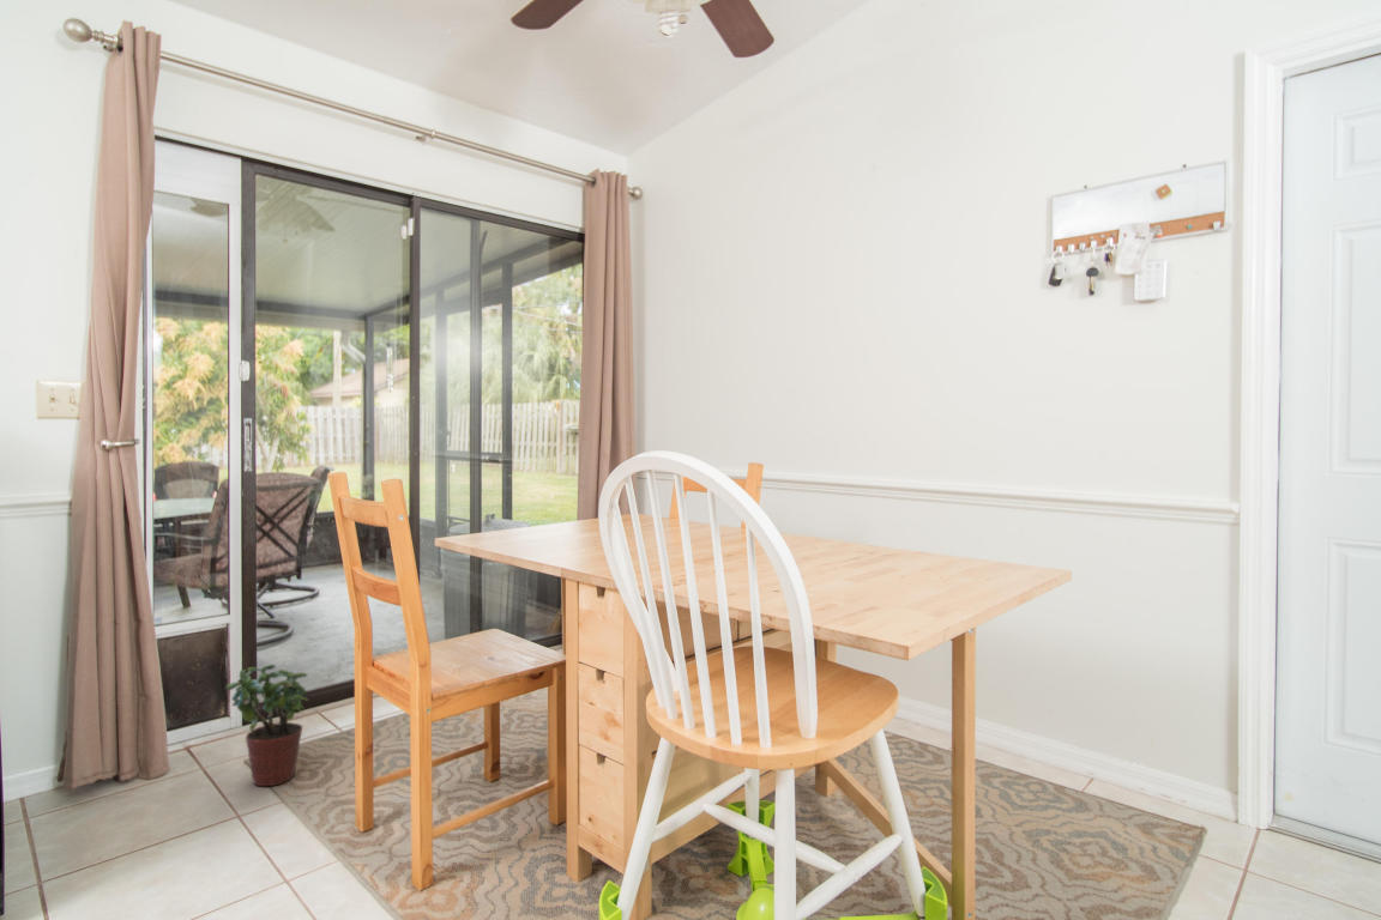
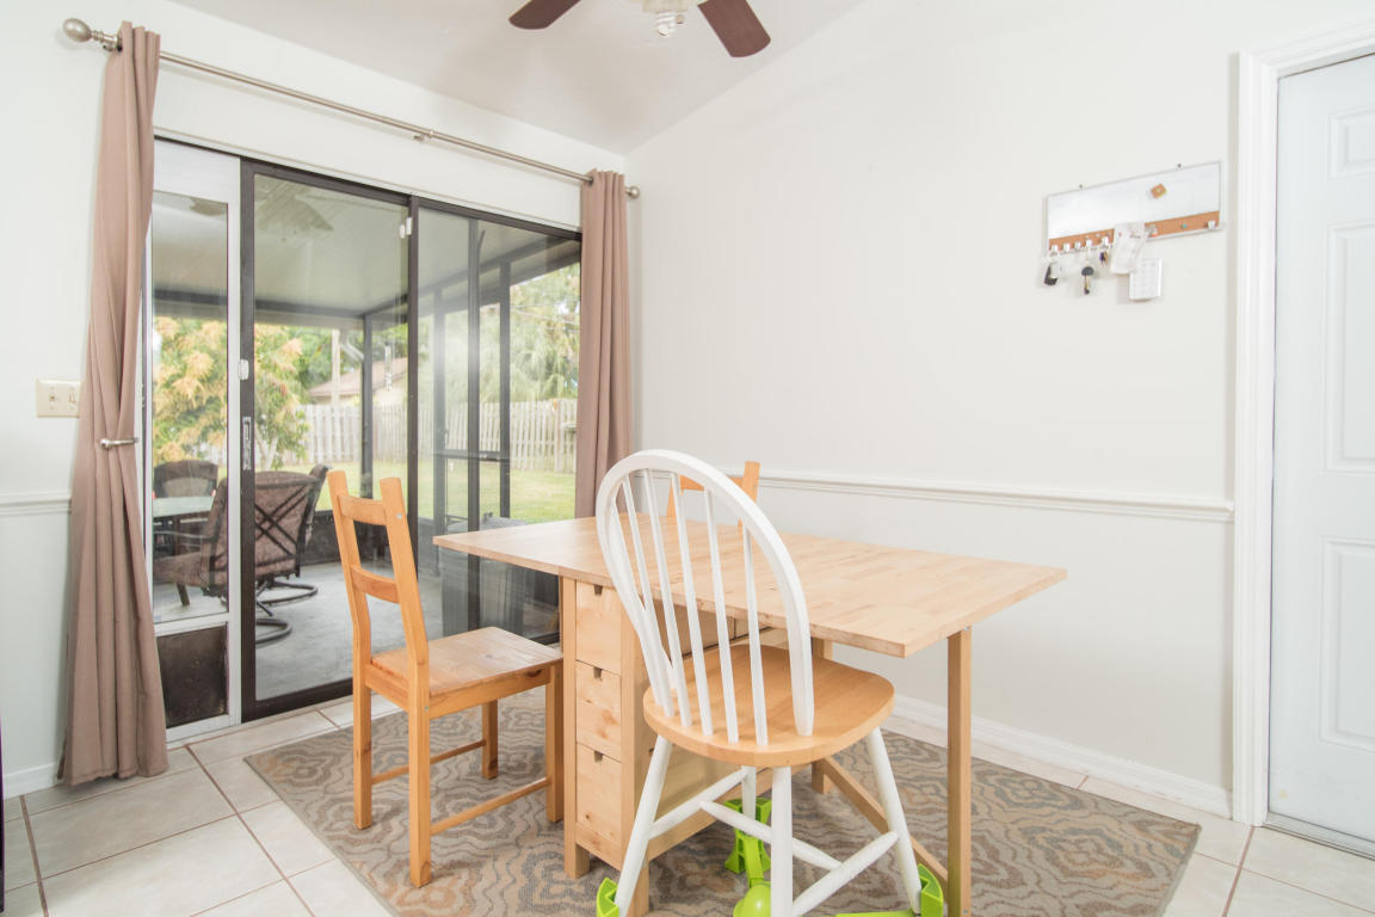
- potted plant (270, 719)
